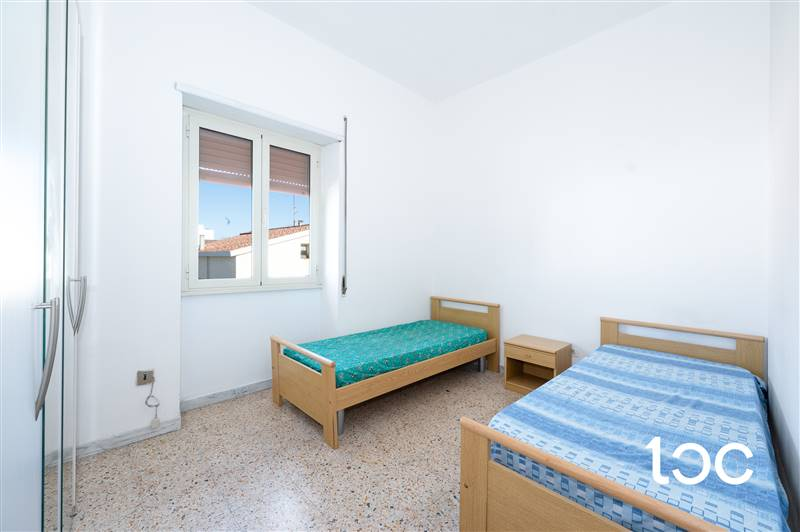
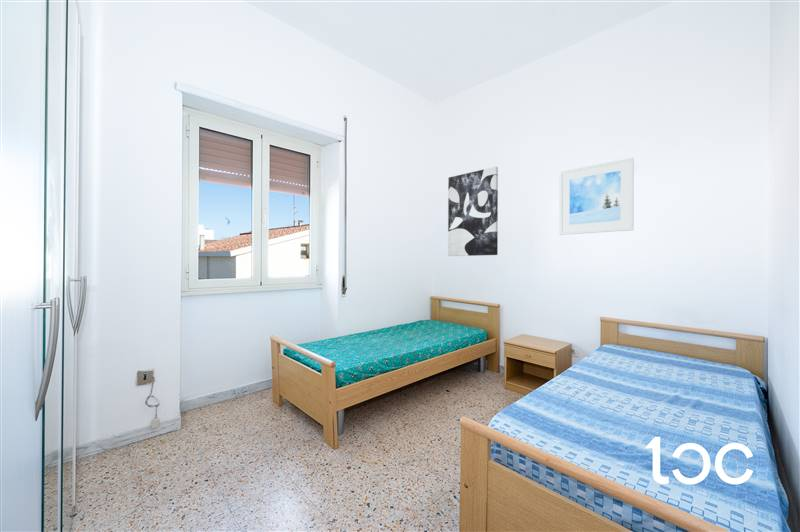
+ wall art (471, 214)
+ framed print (593, 198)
